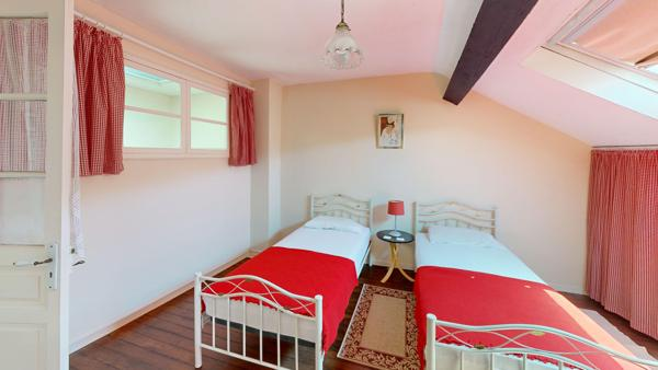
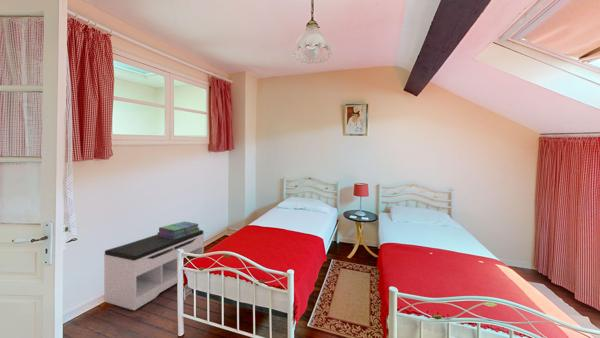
+ bench (160, 261)
+ stack of books (179, 229)
